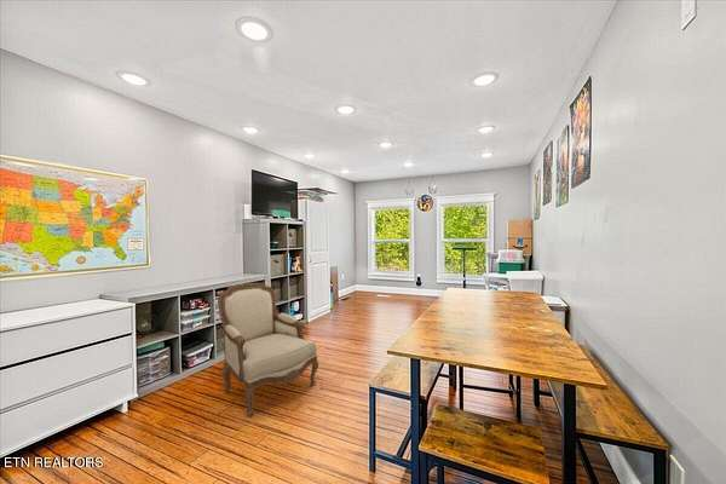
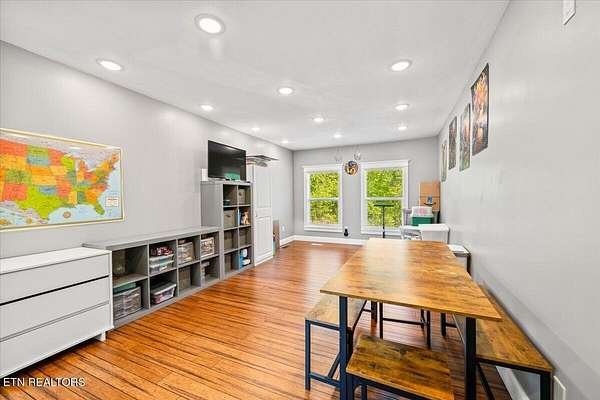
- armchair (266, 336)
